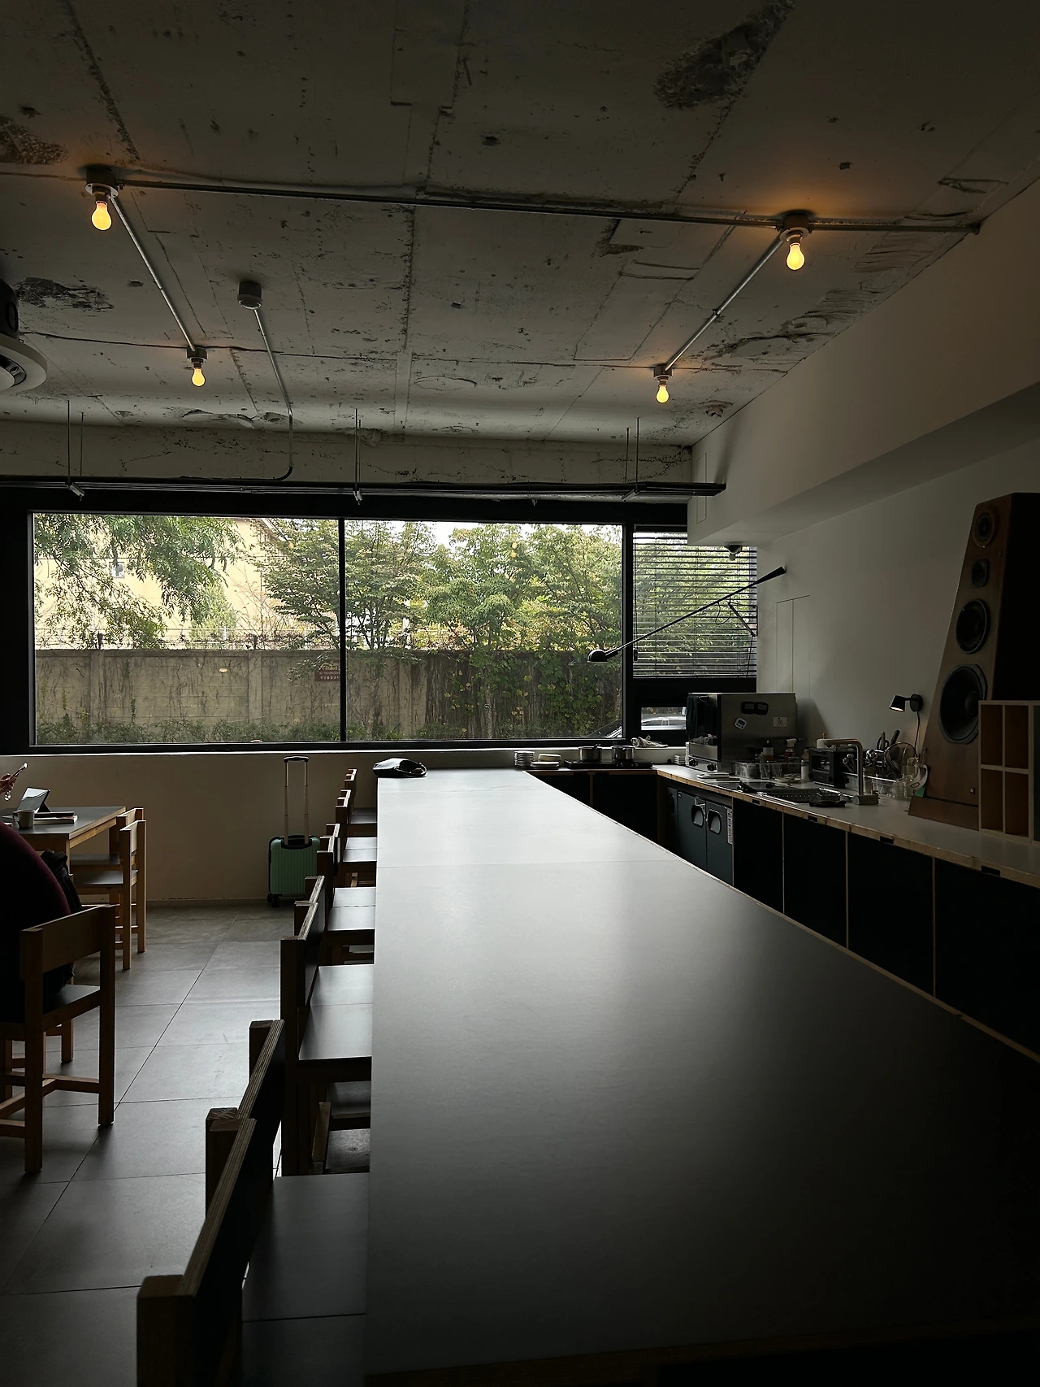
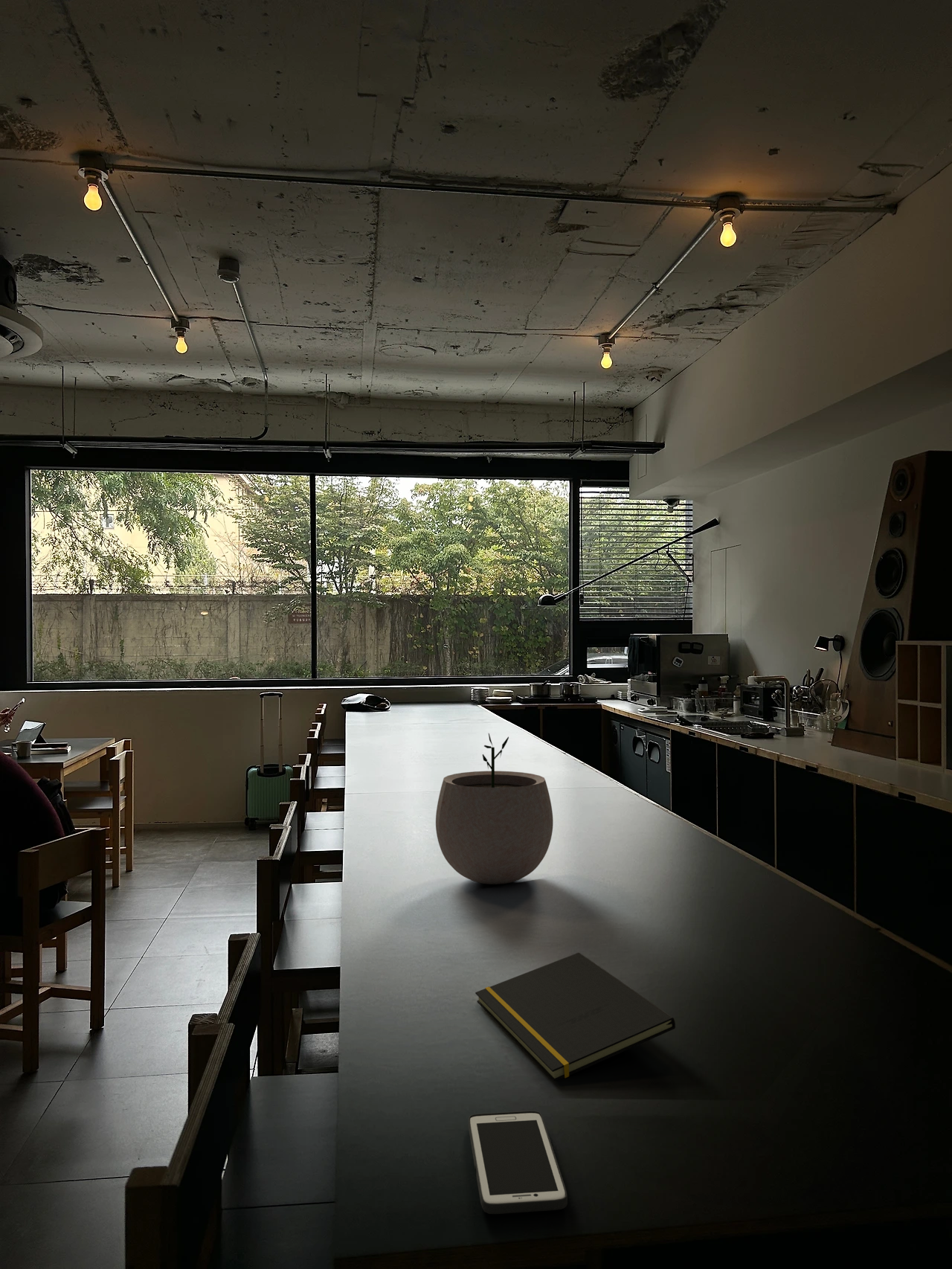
+ plant pot (494, 806)
+ cell phone (514, 1158)
+ notepad (568, 1009)
